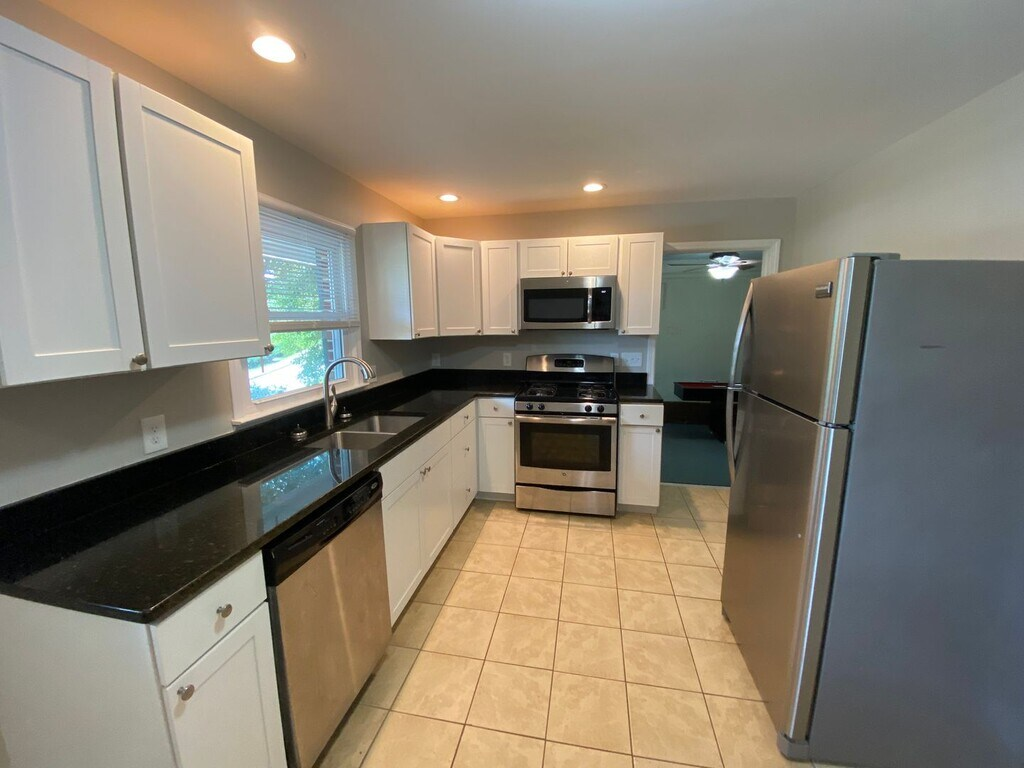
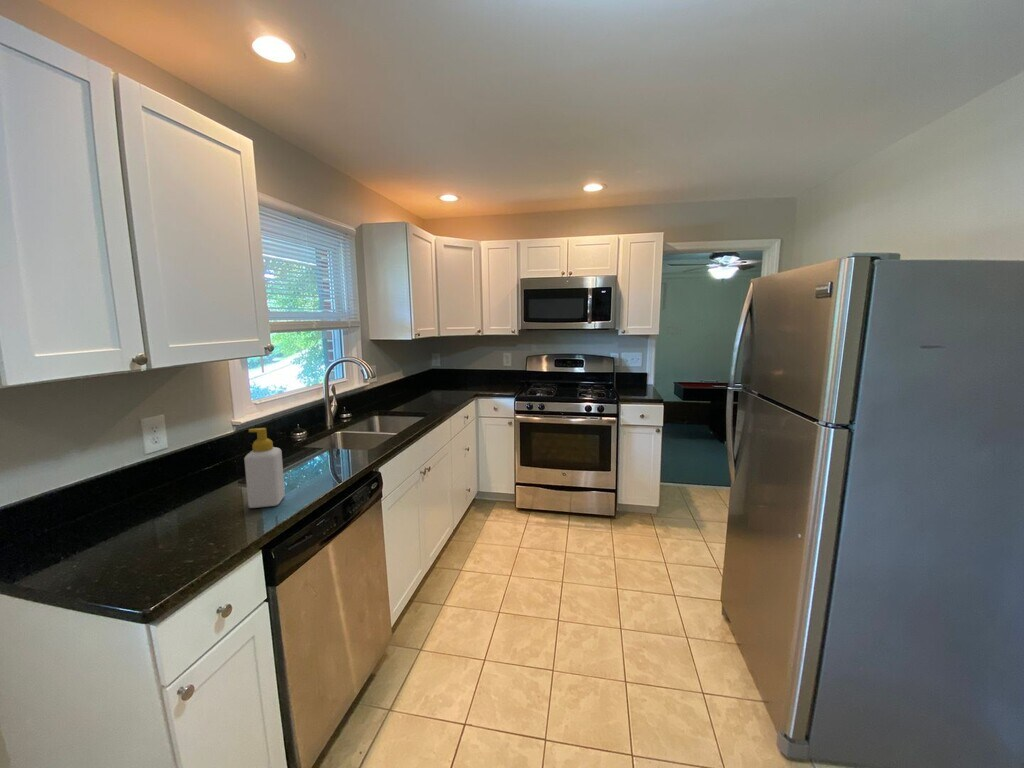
+ soap bottle (264, 466)
